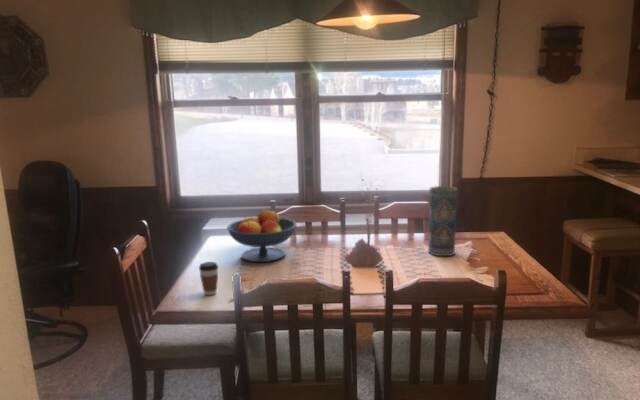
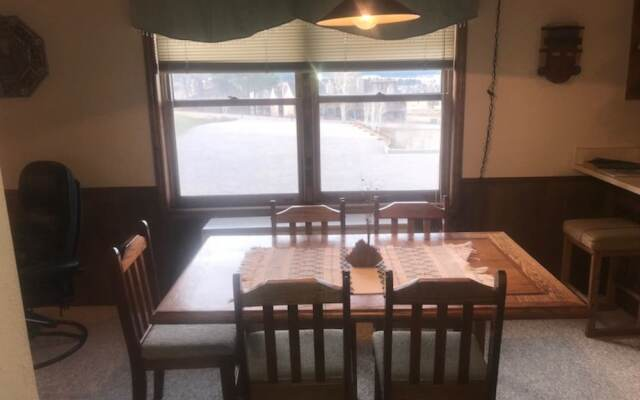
- vase (442, 220)
- coffee cup (209, 278)
- fruit bowl (262, 234)
